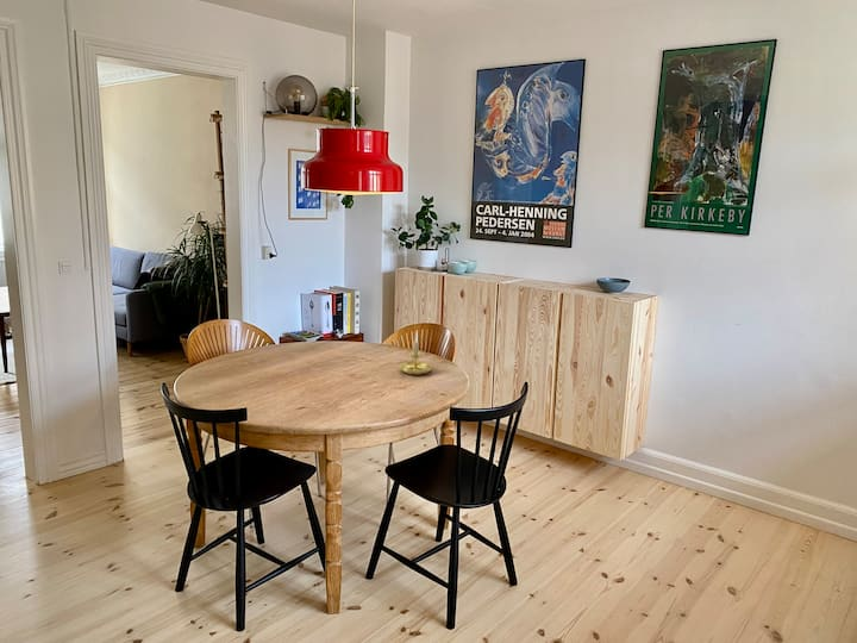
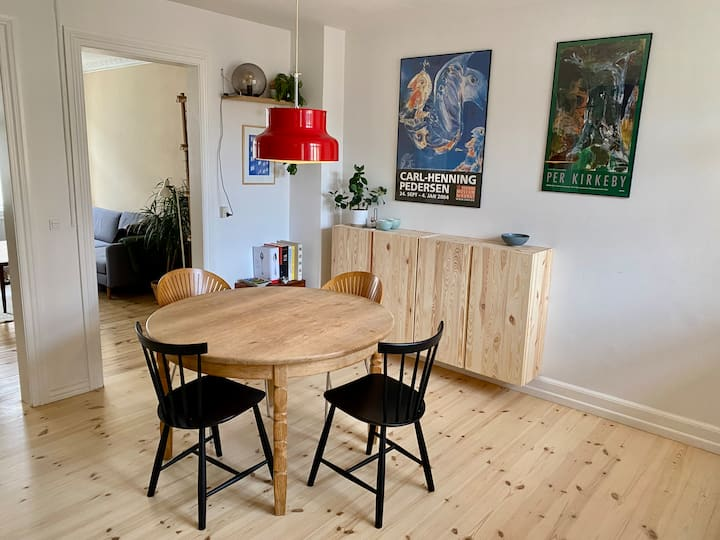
- candle holder (414, 350)
